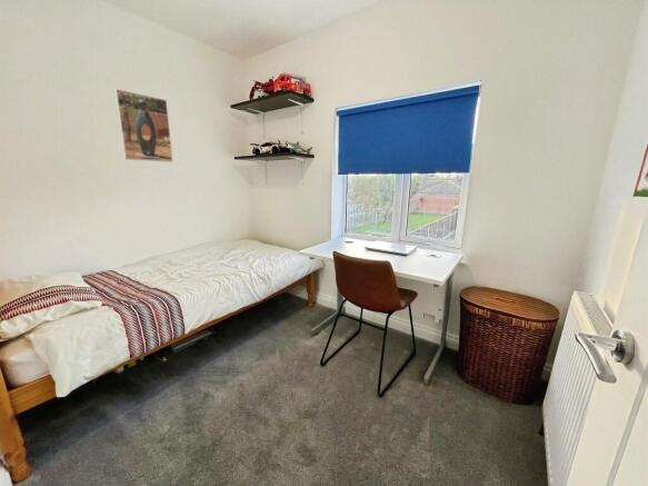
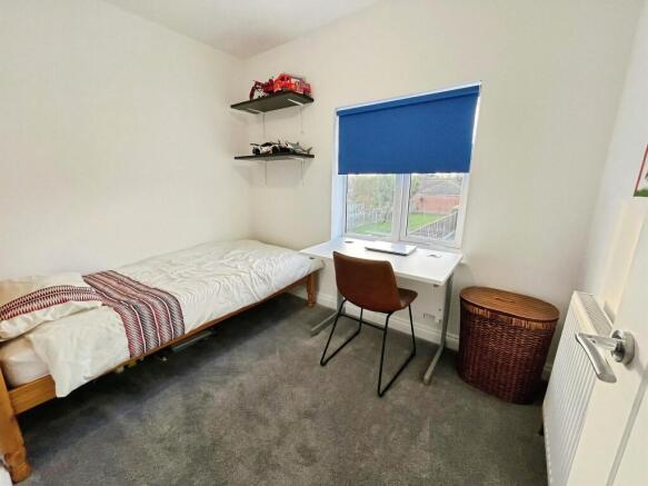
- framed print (146, 128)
